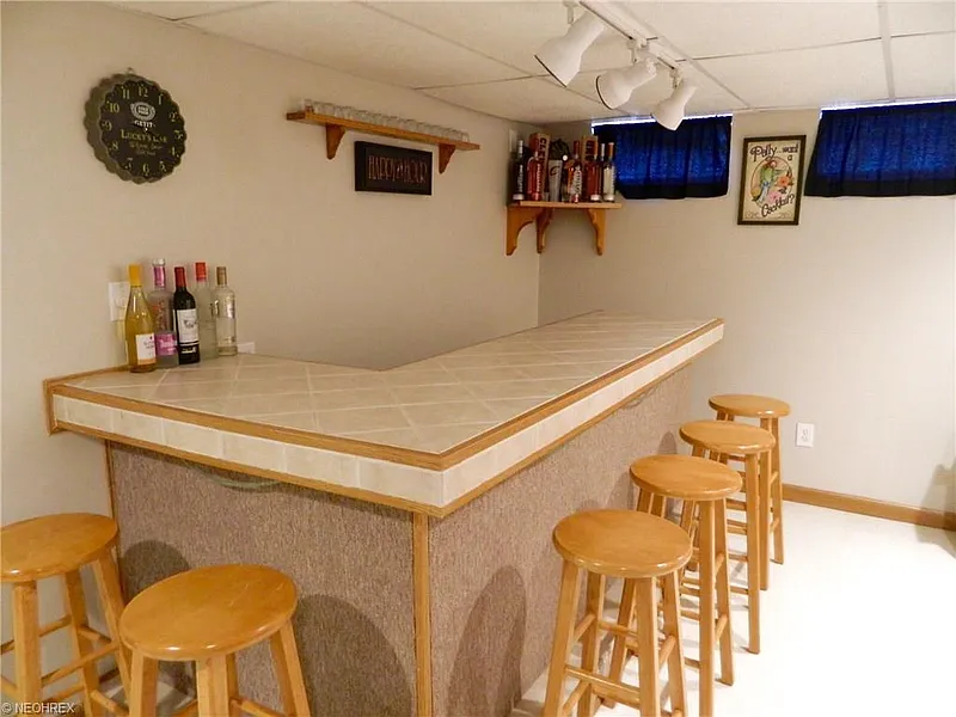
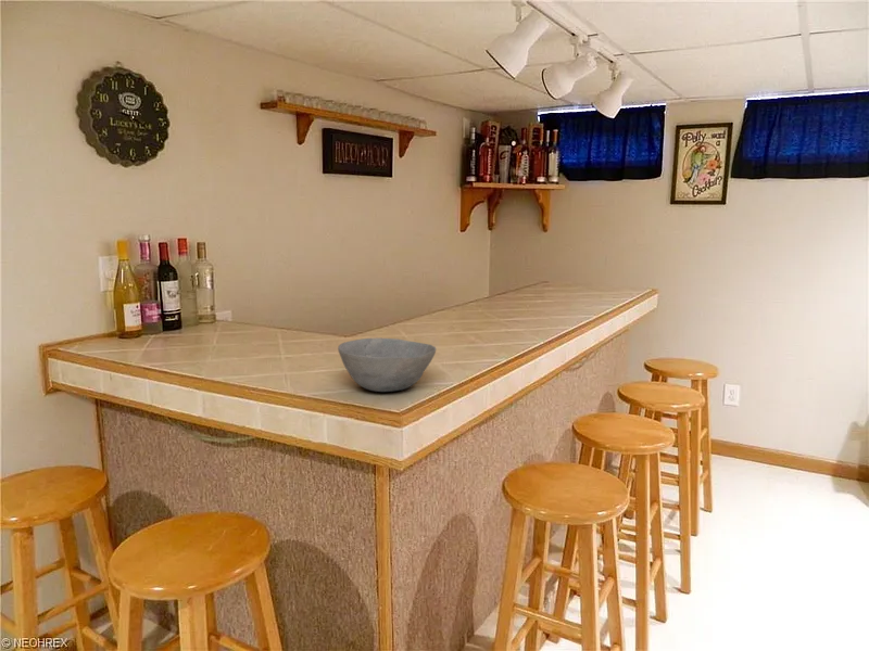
+ bowl (387, 366)
